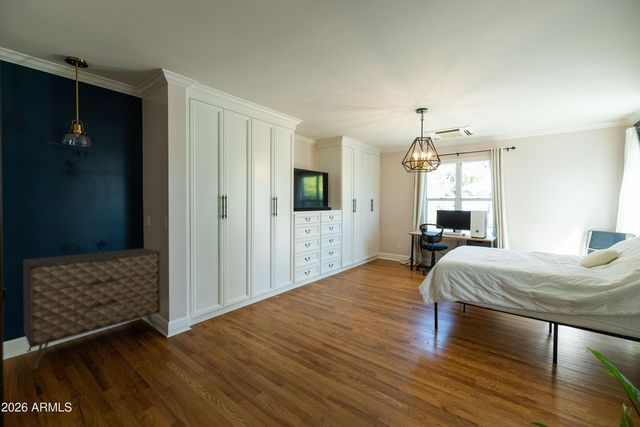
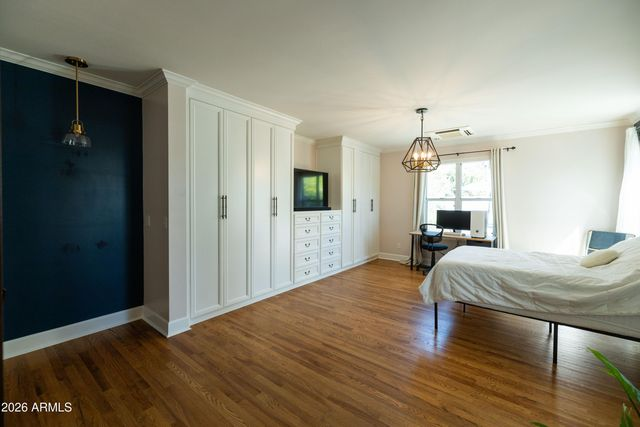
- dresser (98, 297)
